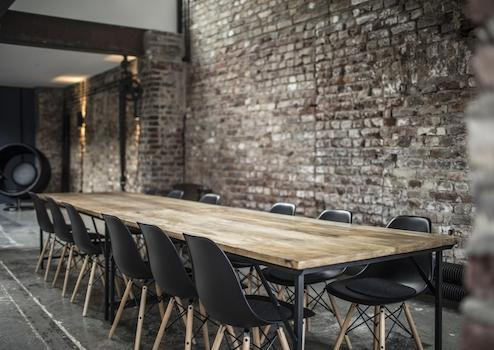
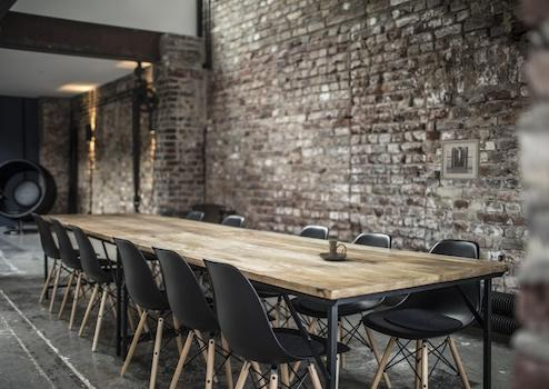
+ candle holder (335, 249)
+ wall art (459, 160)
